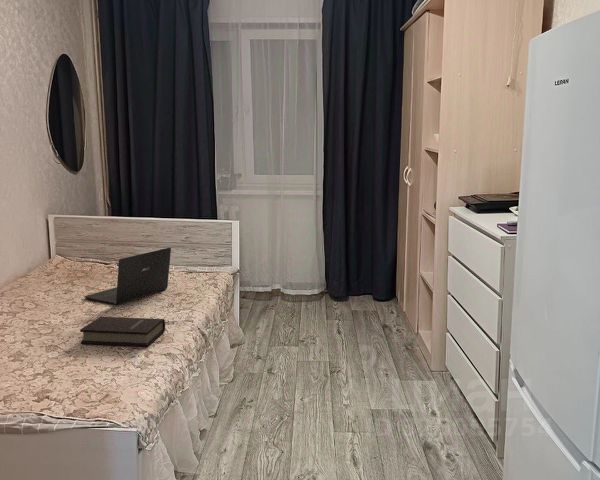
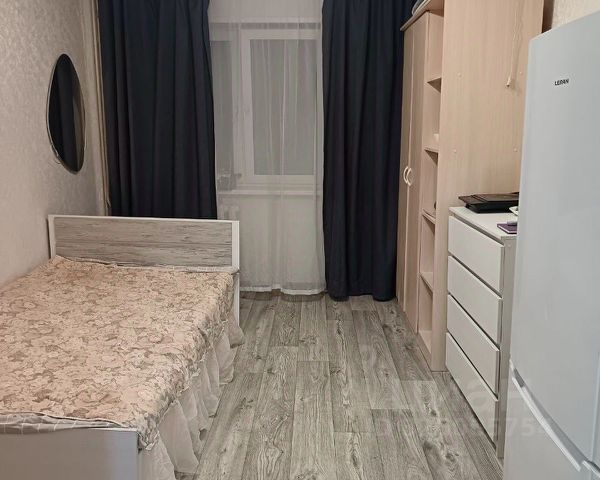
- laptop (128, 272)
- book (124, 330)
